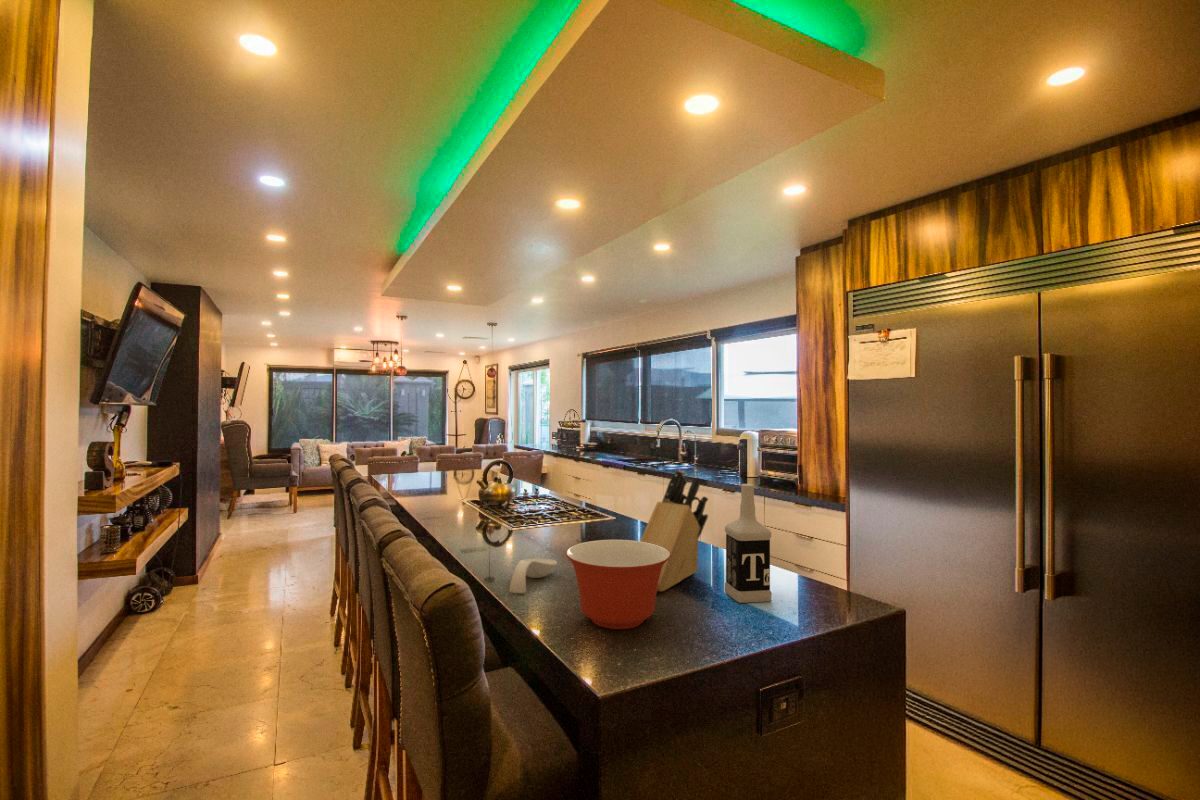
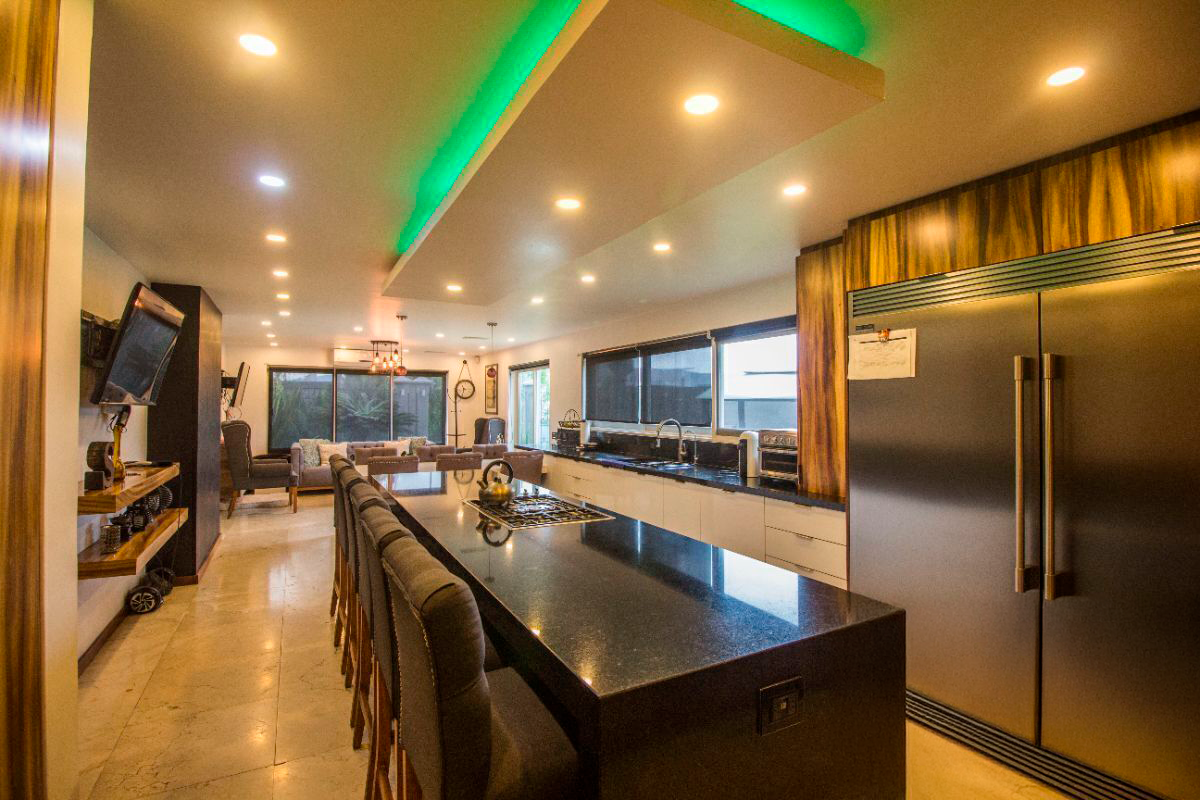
- spoon rest (531, 568)
- mixing bowl (617, 585)
- vodka (747, 540)
- knife block (670, 524)
